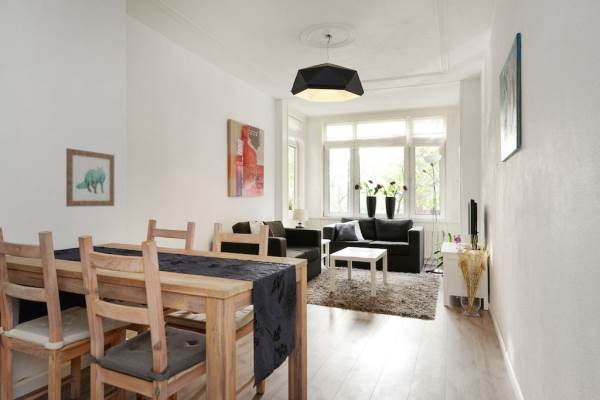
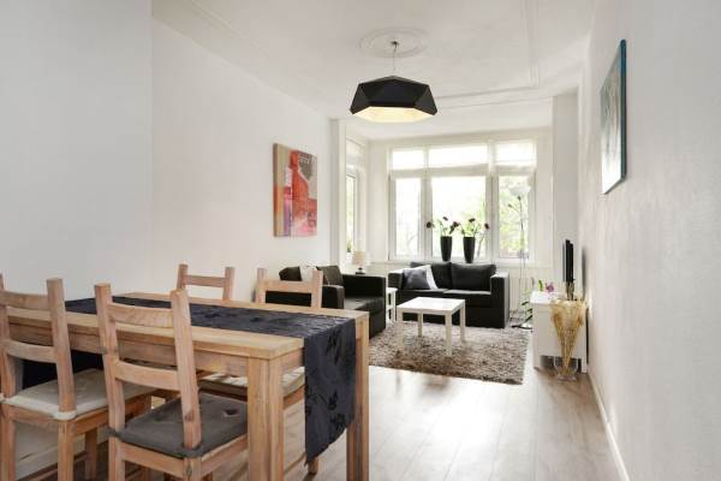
- wall art (91, 179)
